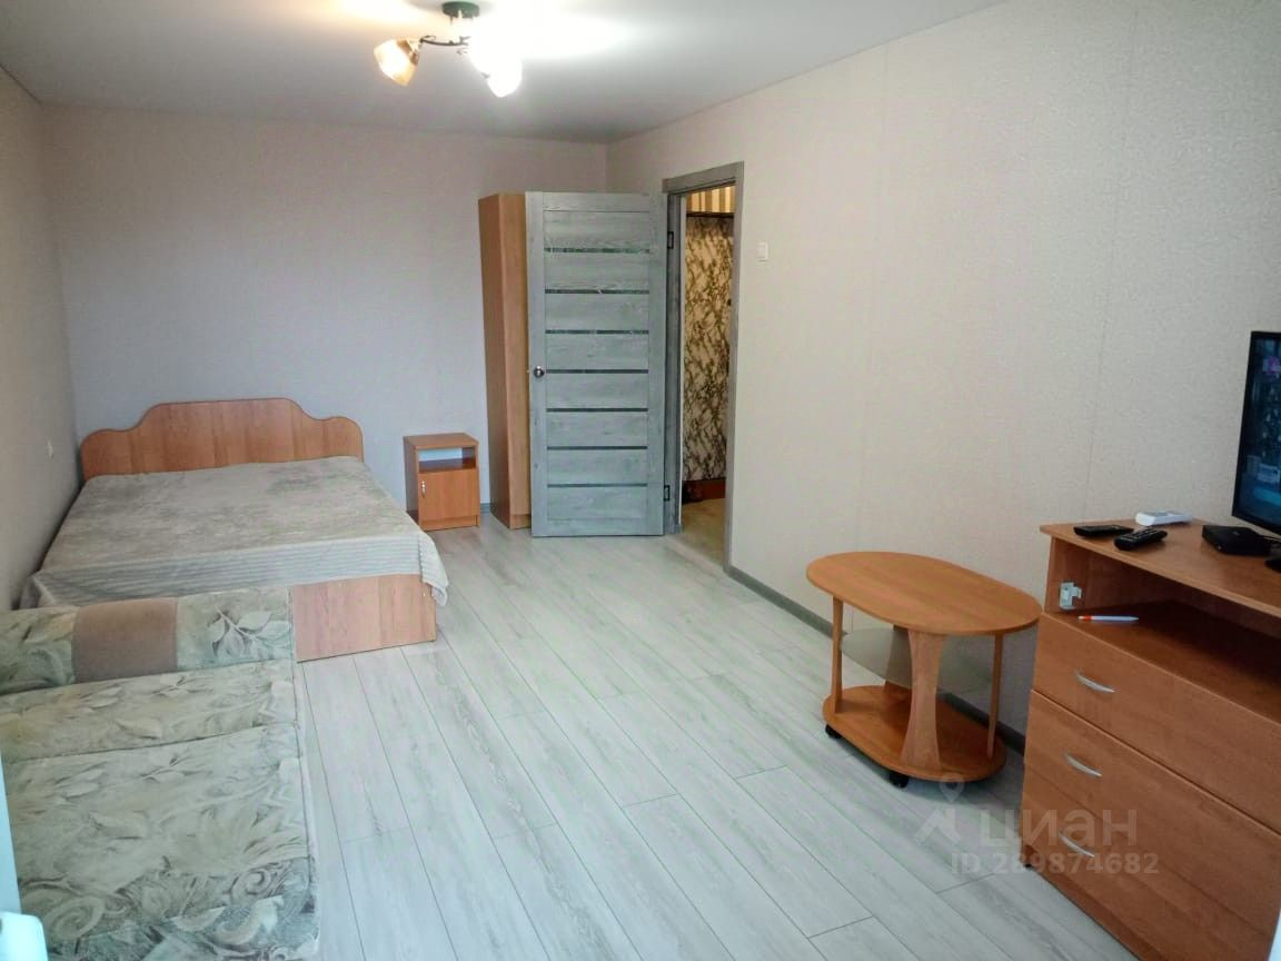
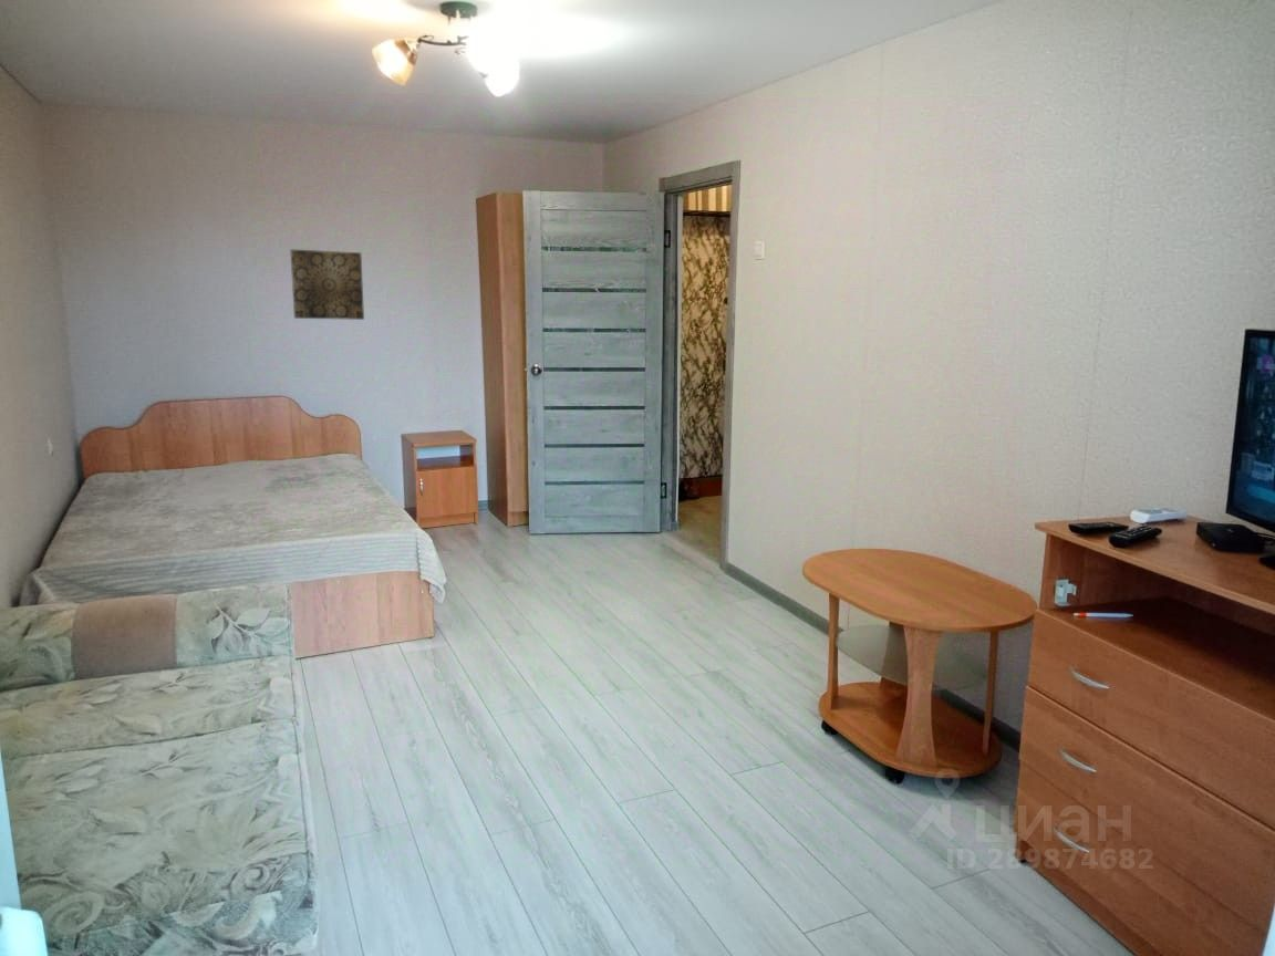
+ wall art (328, 284)
